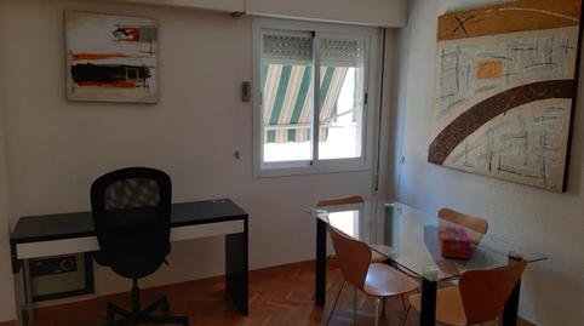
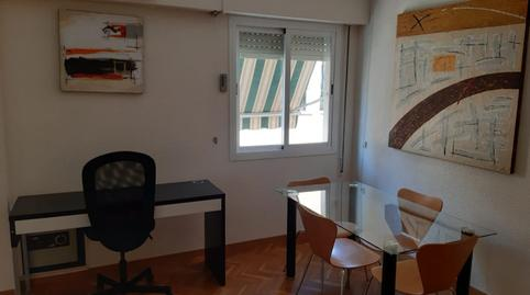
- tissue box (452, 241)
